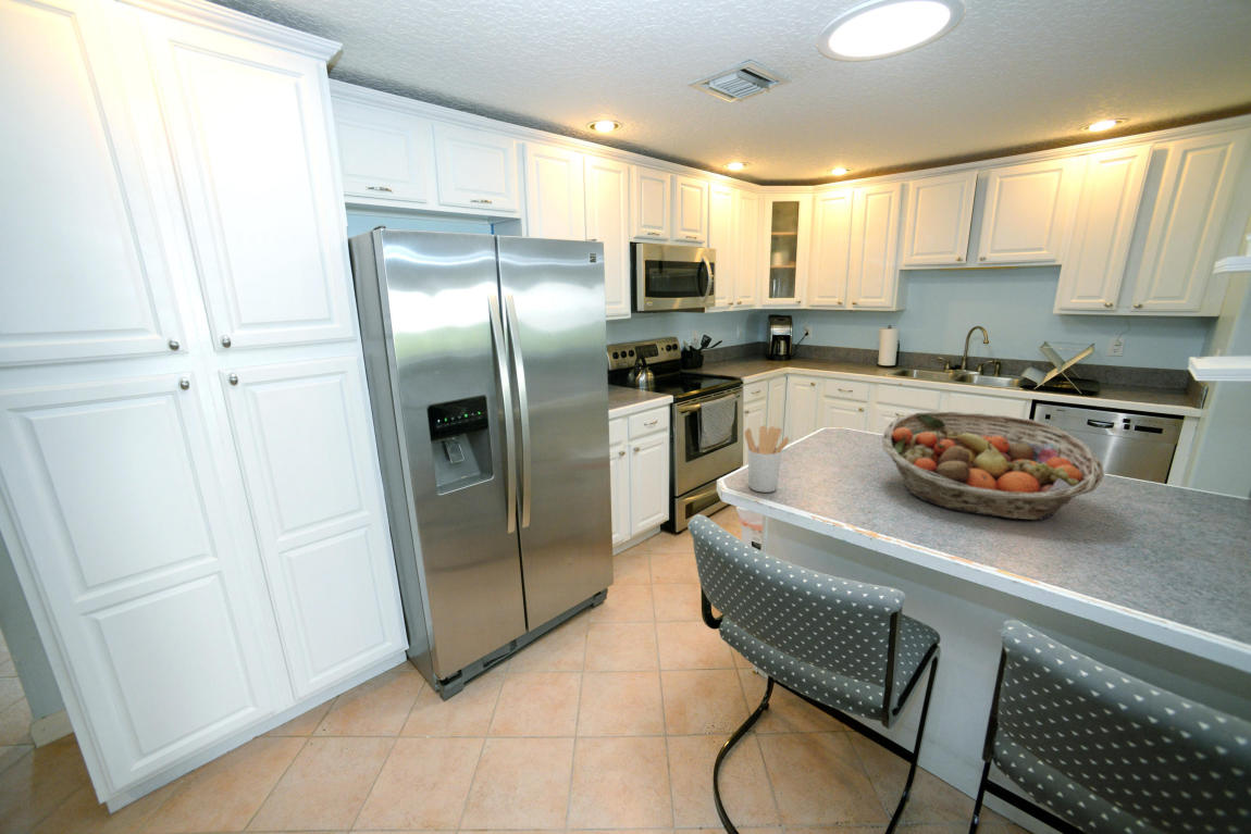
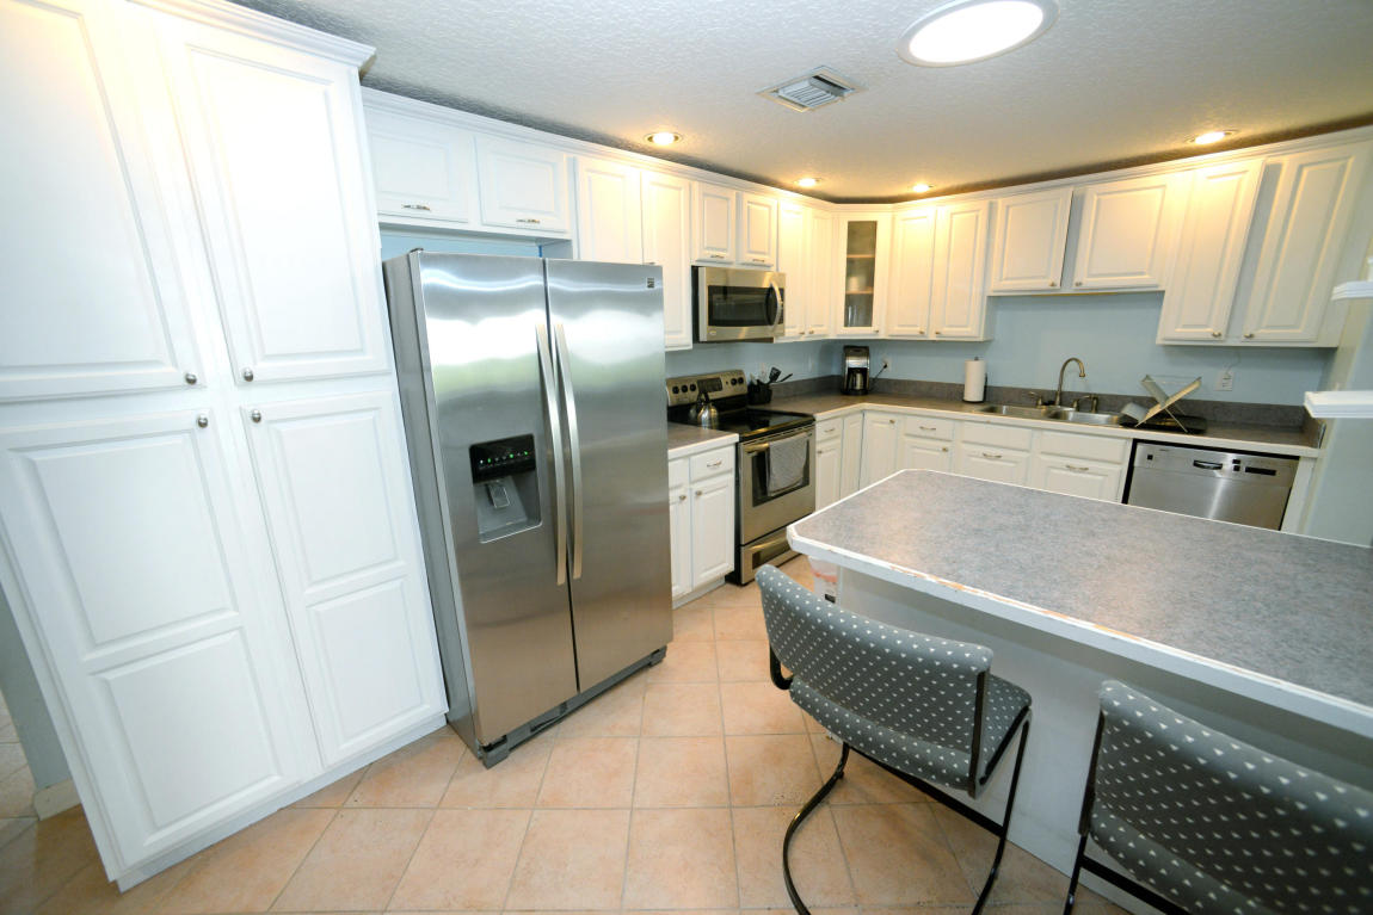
- fruit basket (979, 461)
- utensil holder (765, 457)
